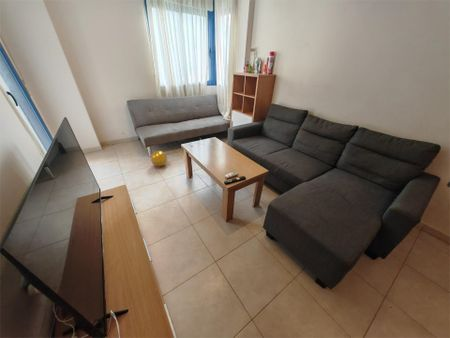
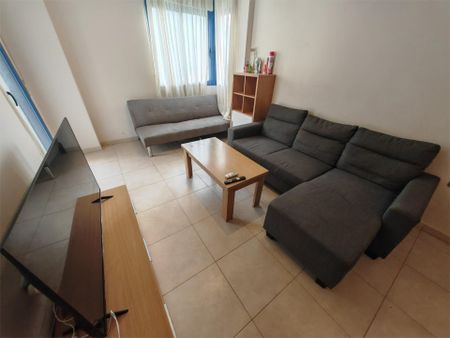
- ball (159, 158)
